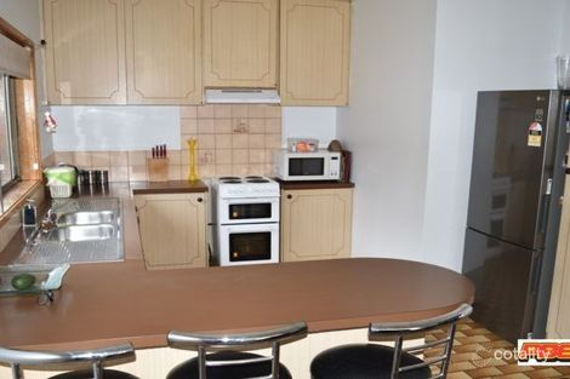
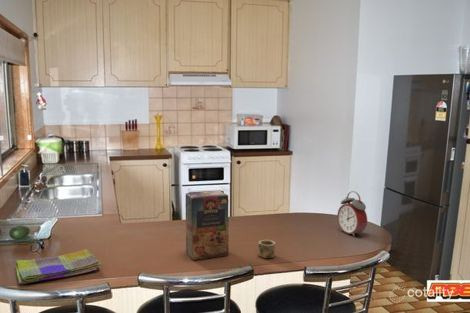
+ alarm clock (352, 212)
+ cereal box (228, 224)
+ dish towel (58, 264)
